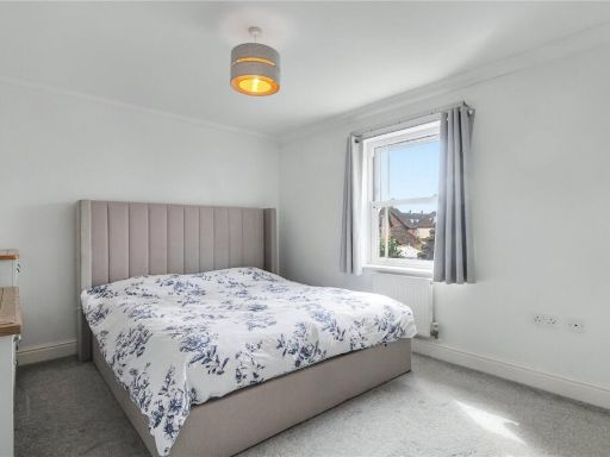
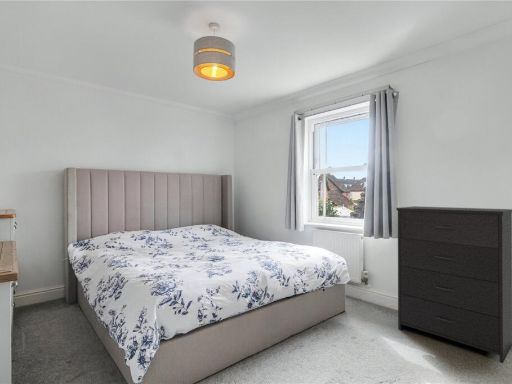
+ dresser (451, 272)
